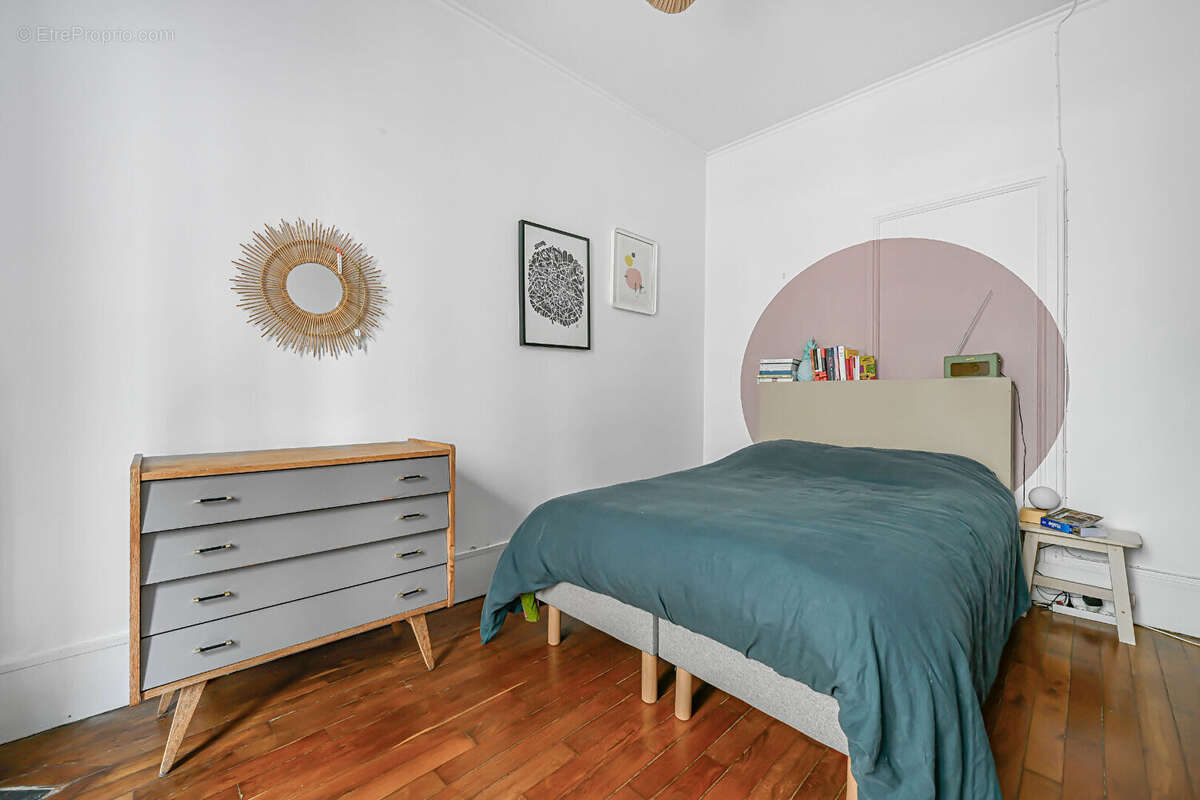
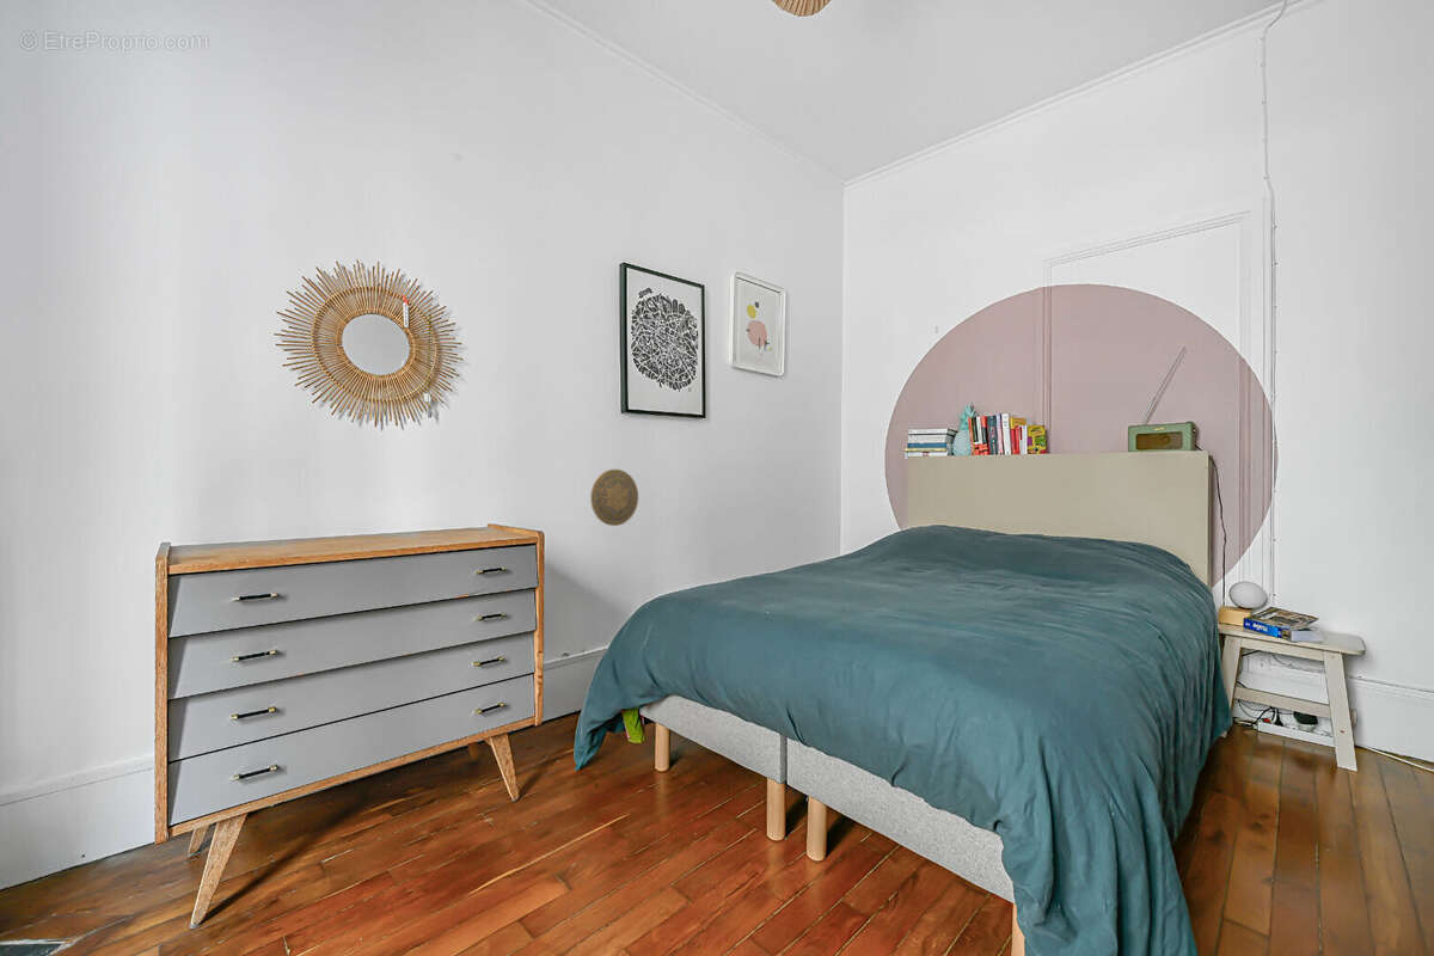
+ decorative plate (617, 497)
